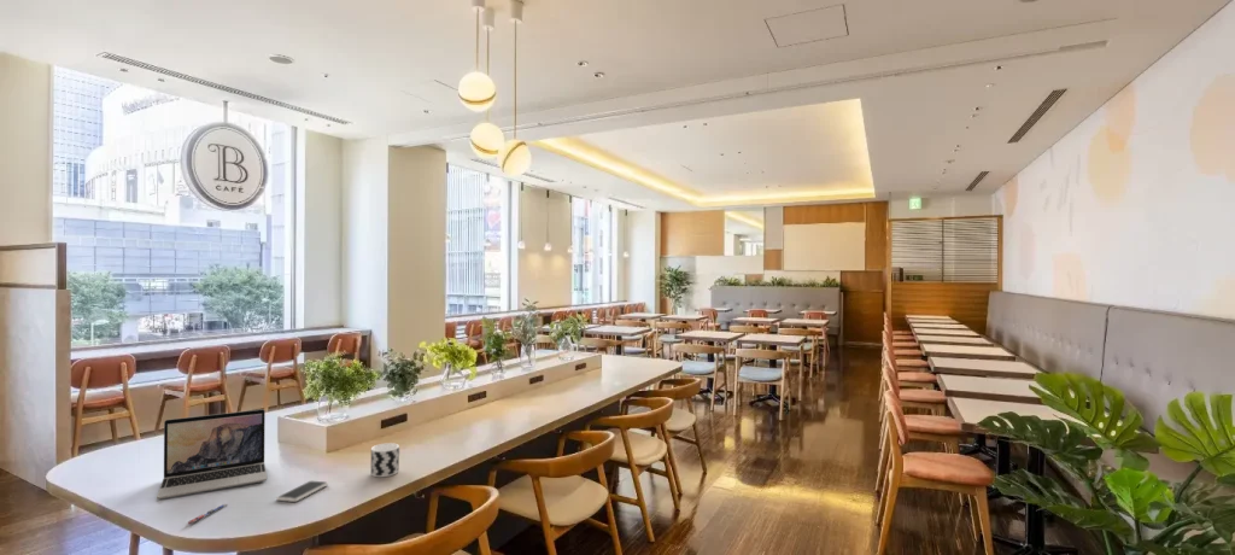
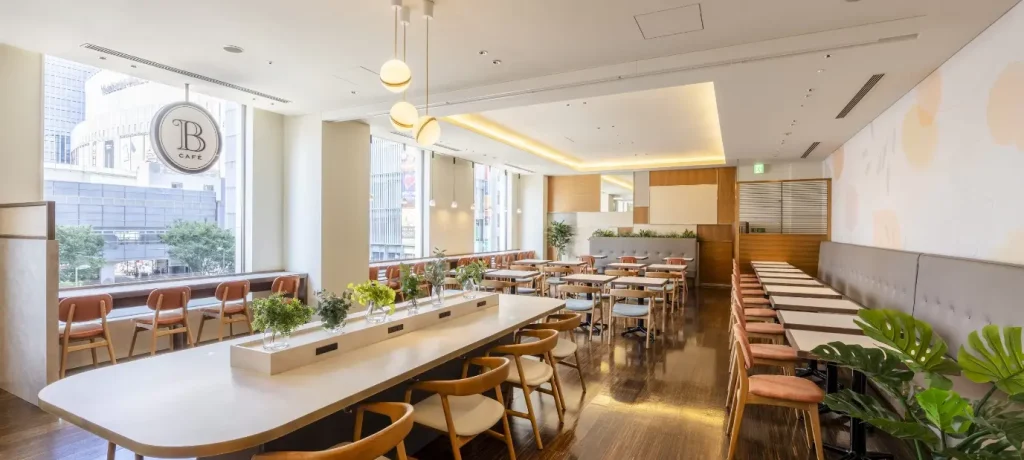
- cup (387, 457)
- smartphone (303, 490)
- pen (207, 513)
- laptop (215, 450)
